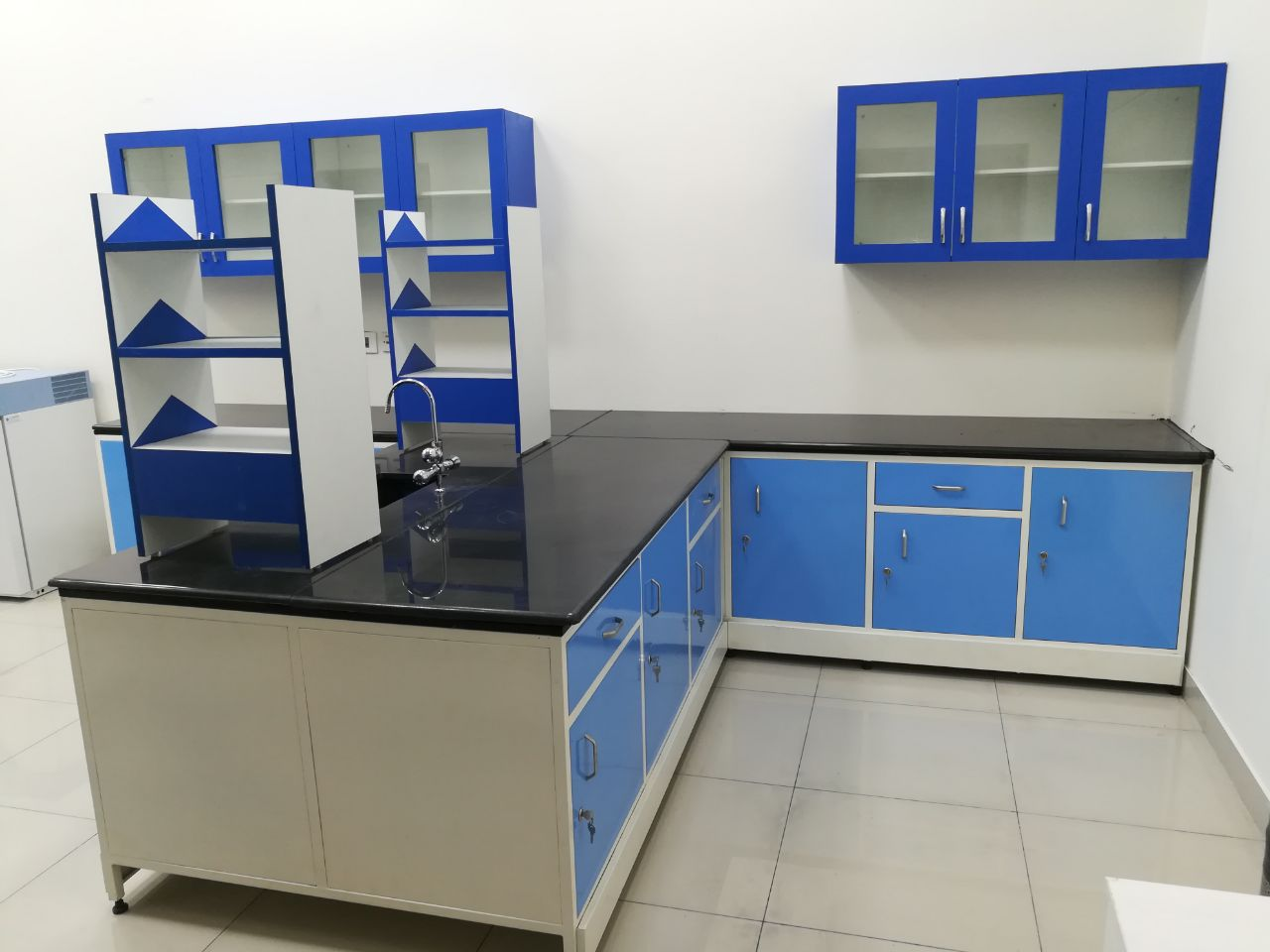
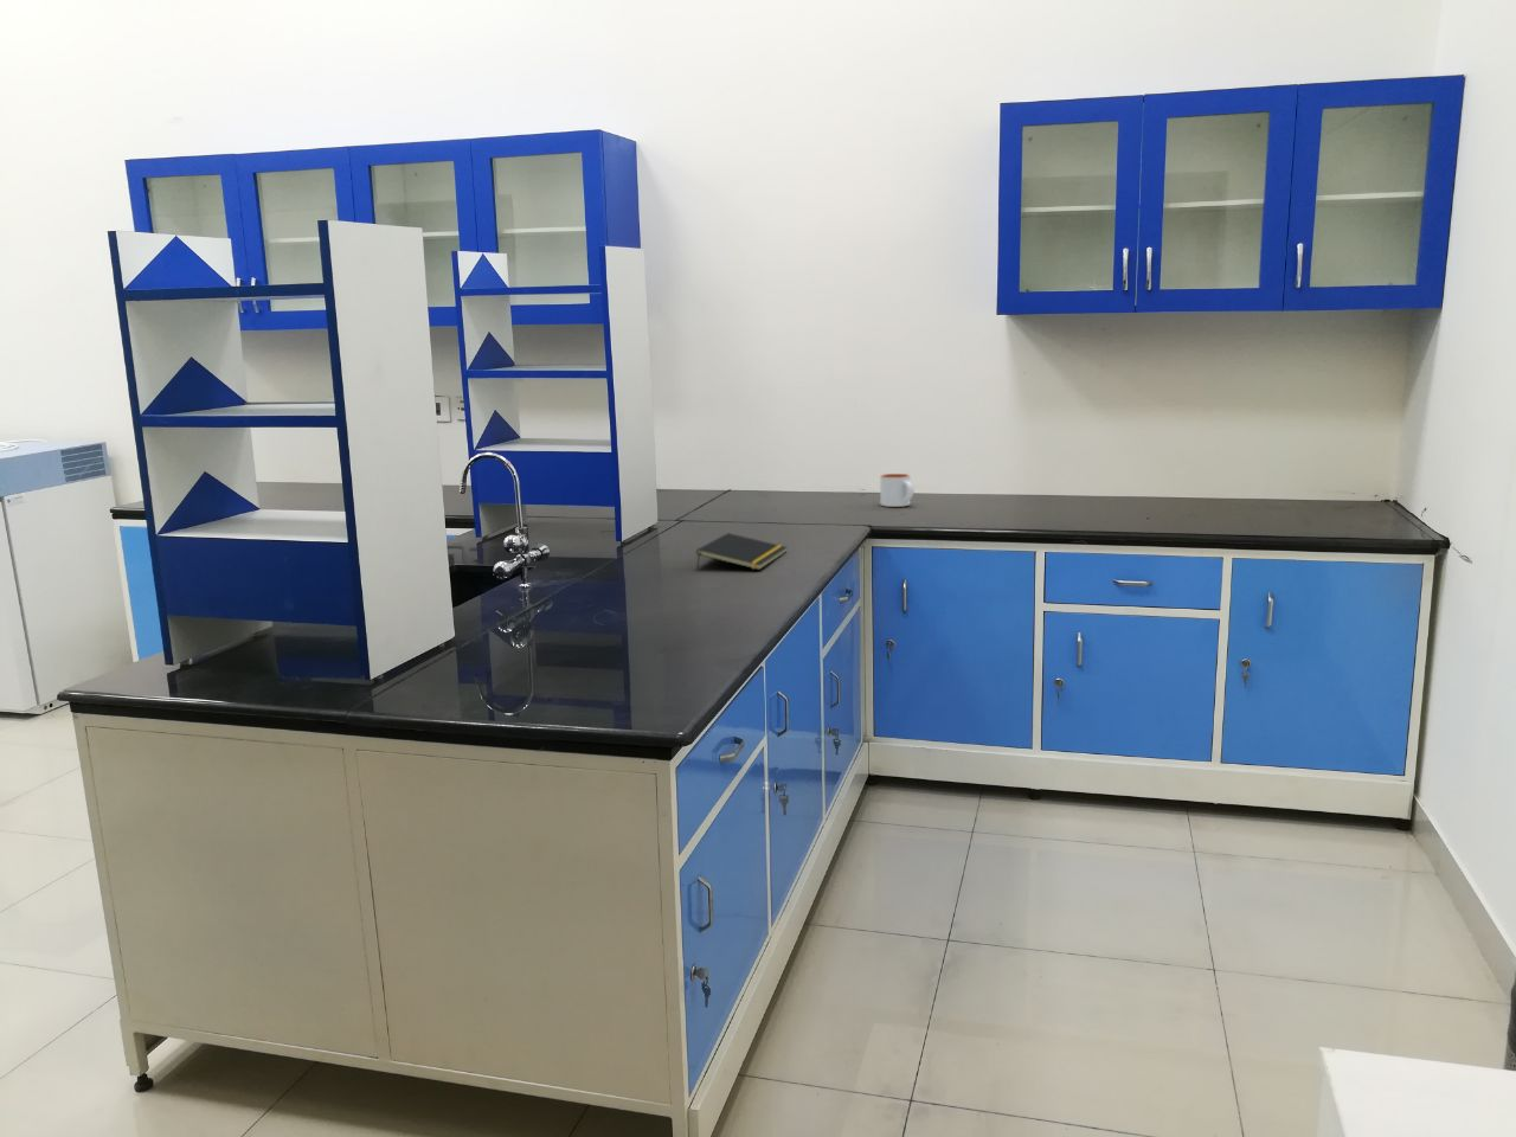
+ notepad (742, 551)
+ mug (898, 491)
